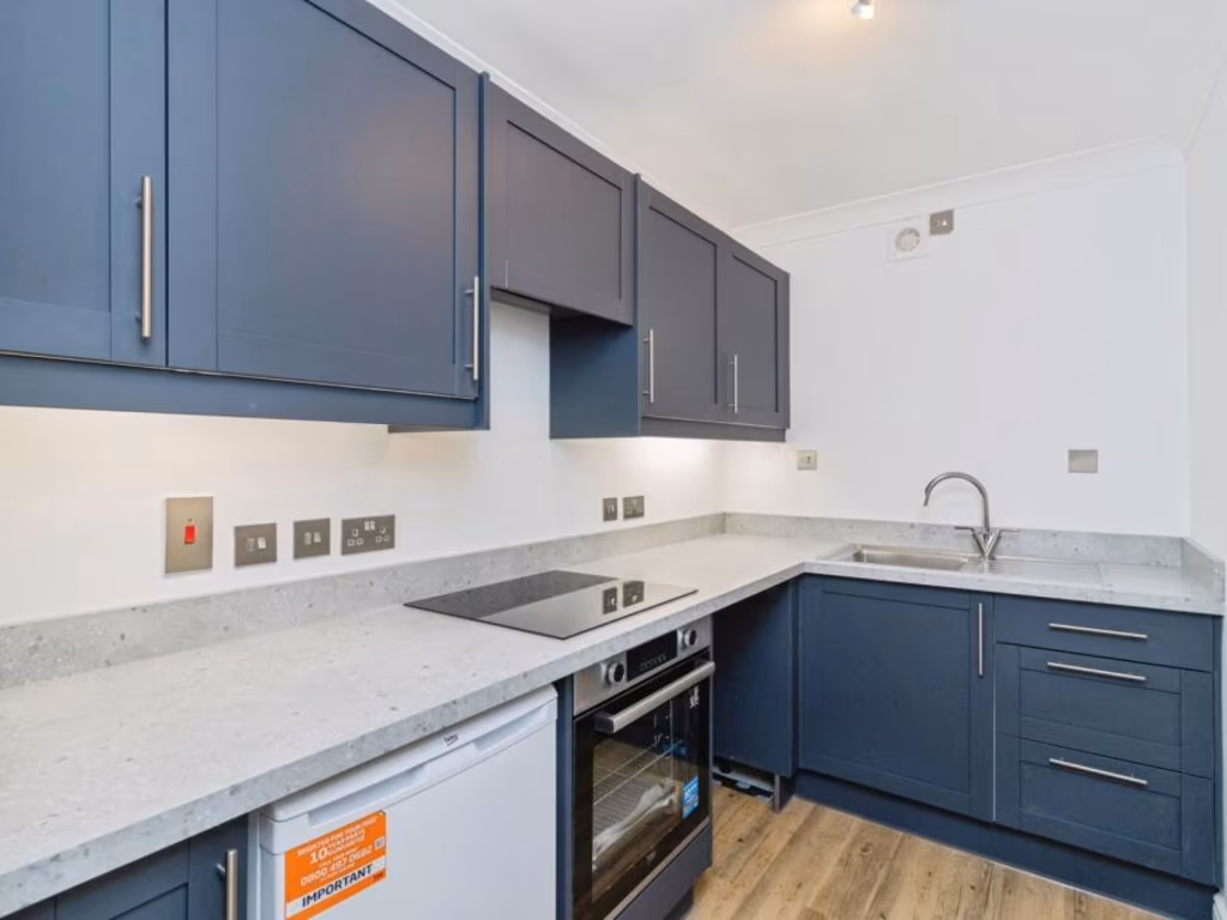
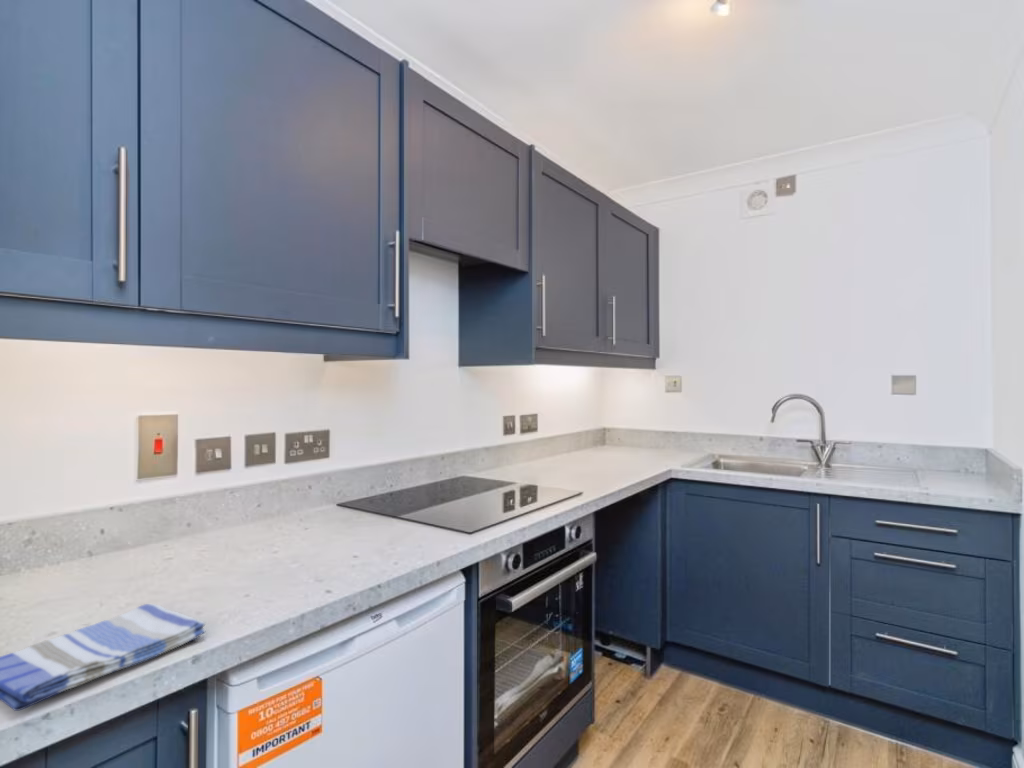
+ dish towel (95, 646)
